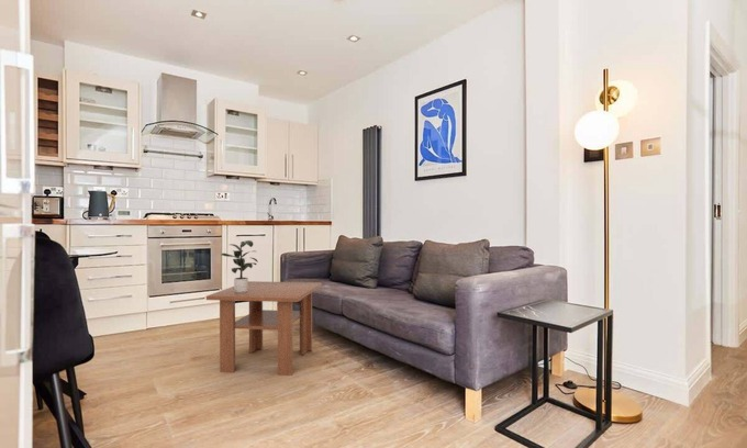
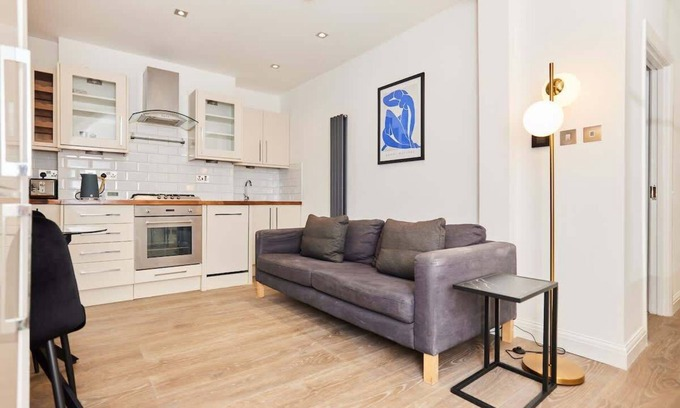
- potted plant (241, 265)
- coffee table (269, 324)
